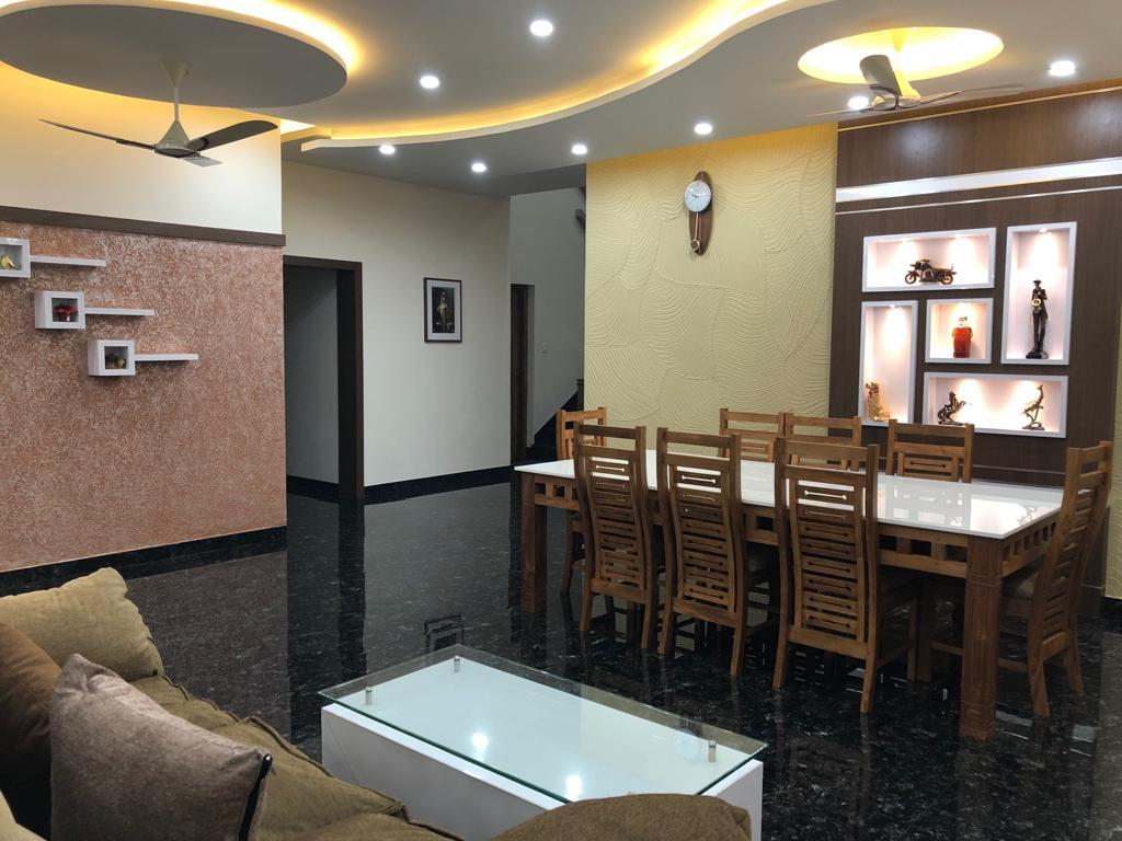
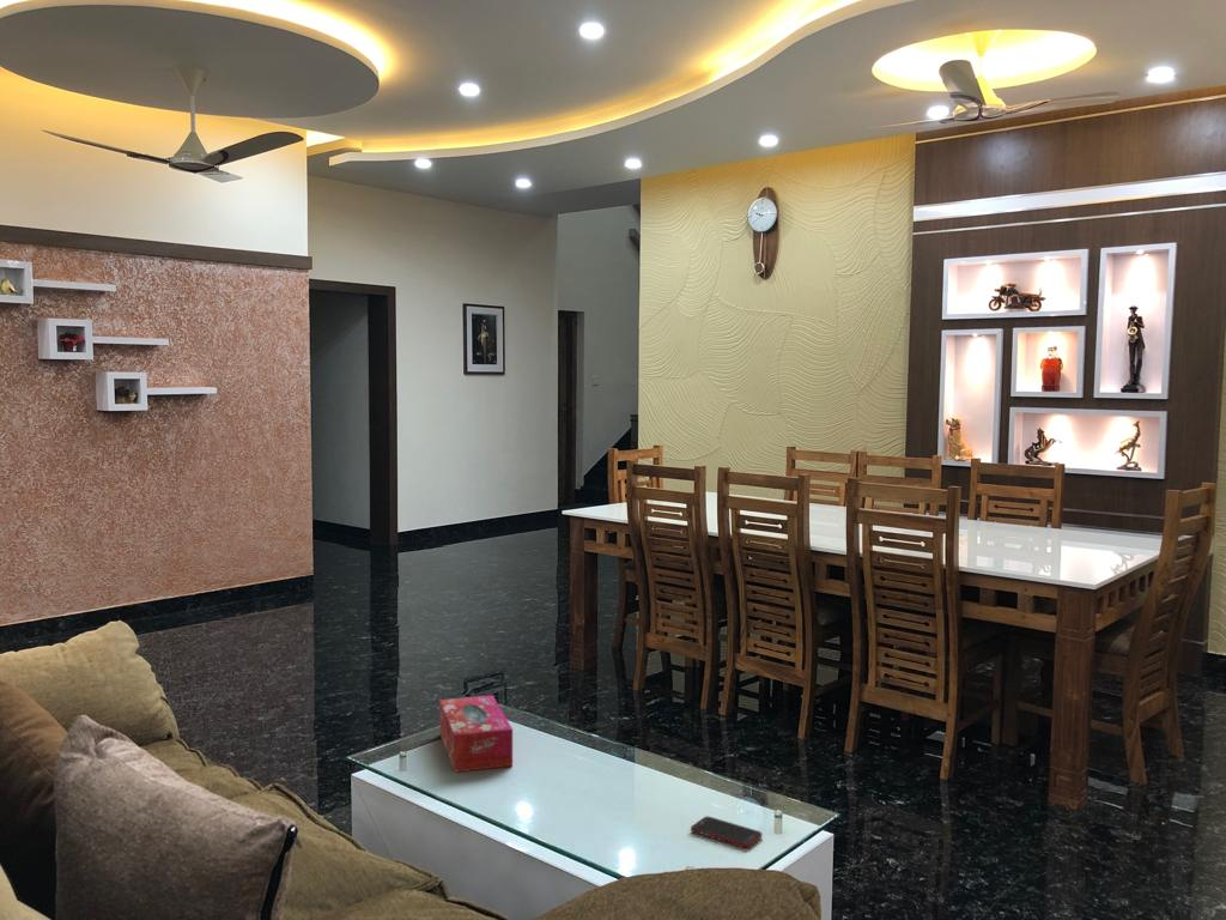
+ cell phone (726, 831)
+ tissue box (474, 731)
